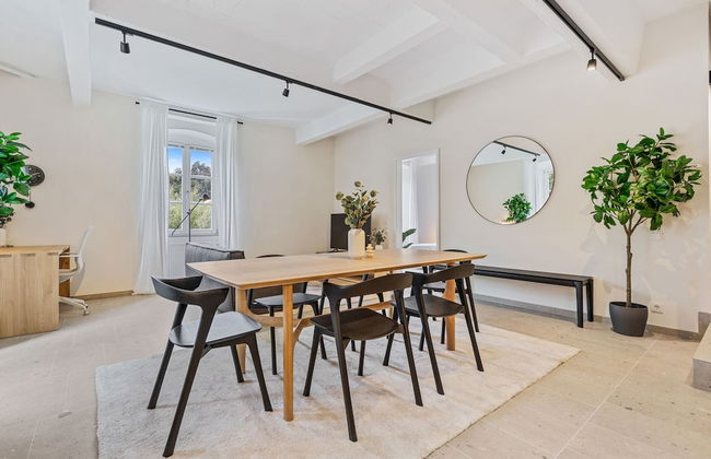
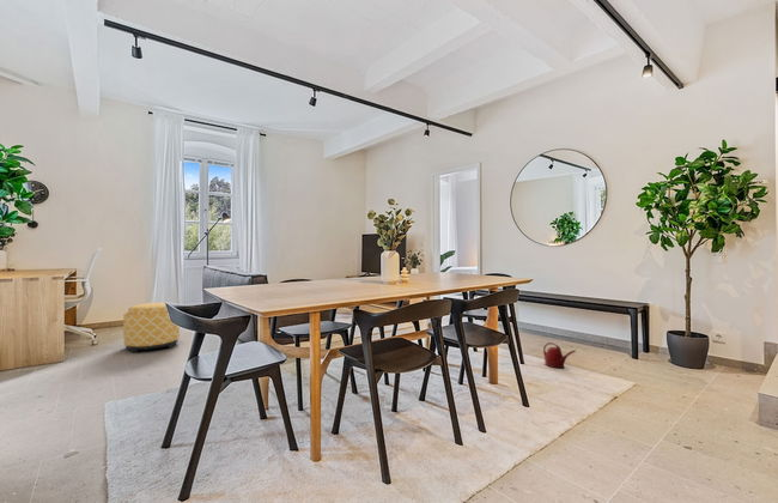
+ ottoman (152, 325)
+ watering can (559, 354)
